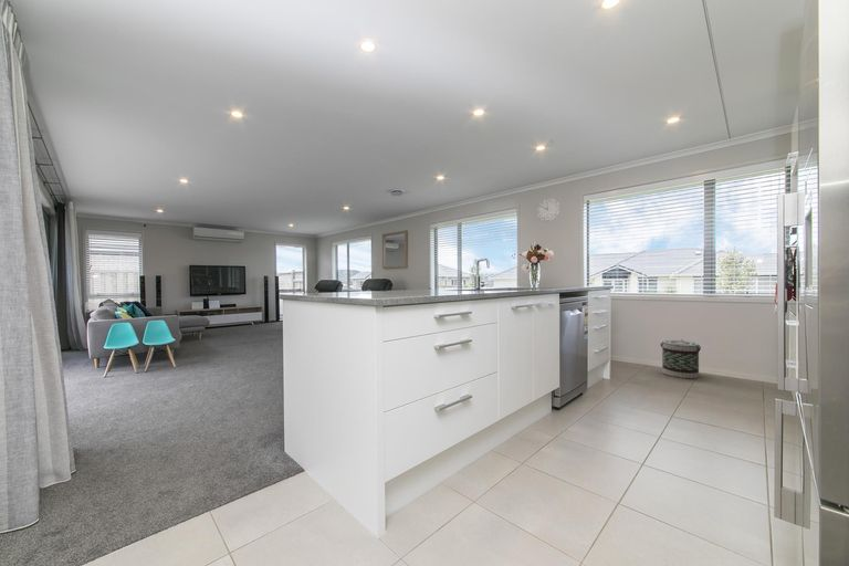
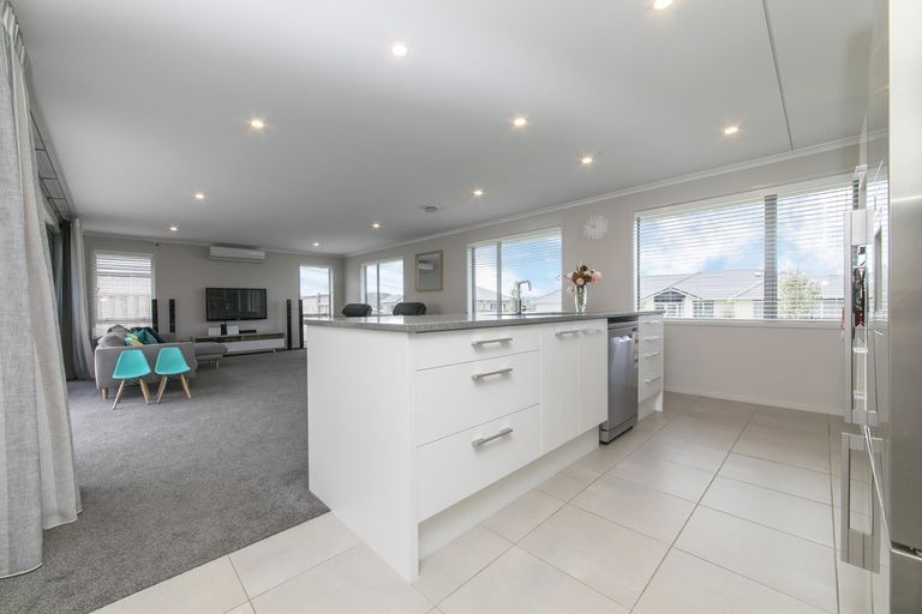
- basket (680, 357)
